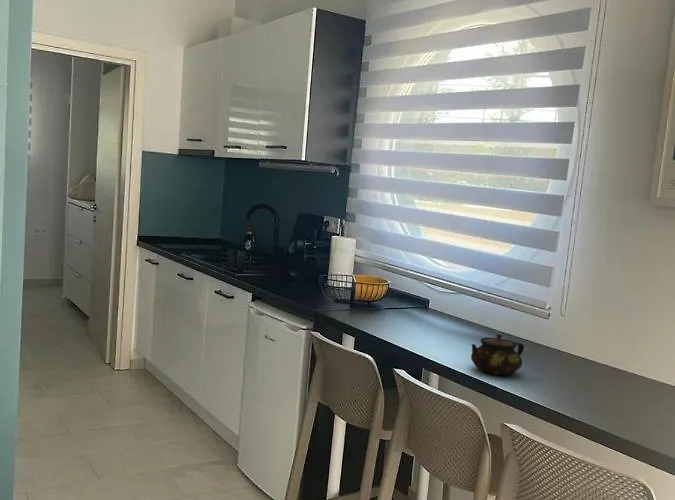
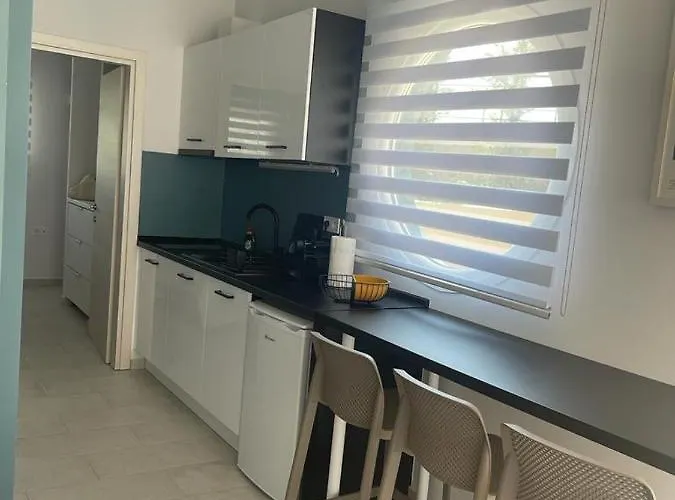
- teapot (496, 352)
